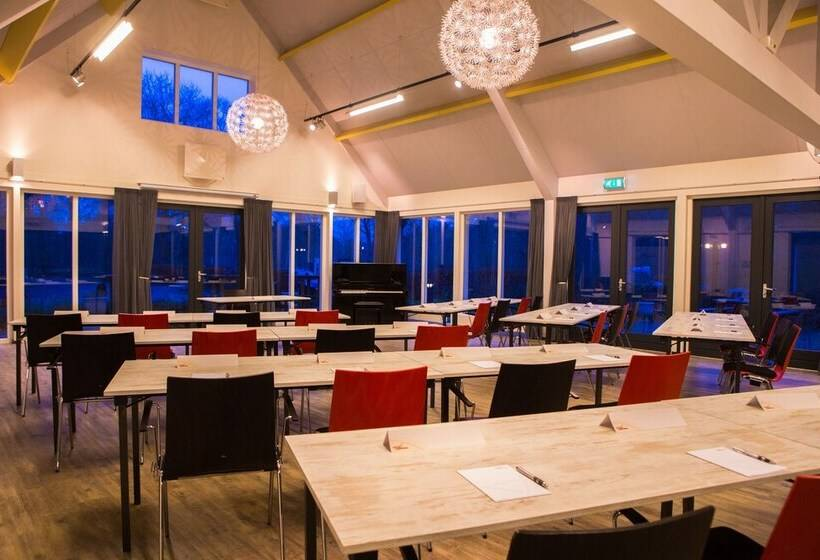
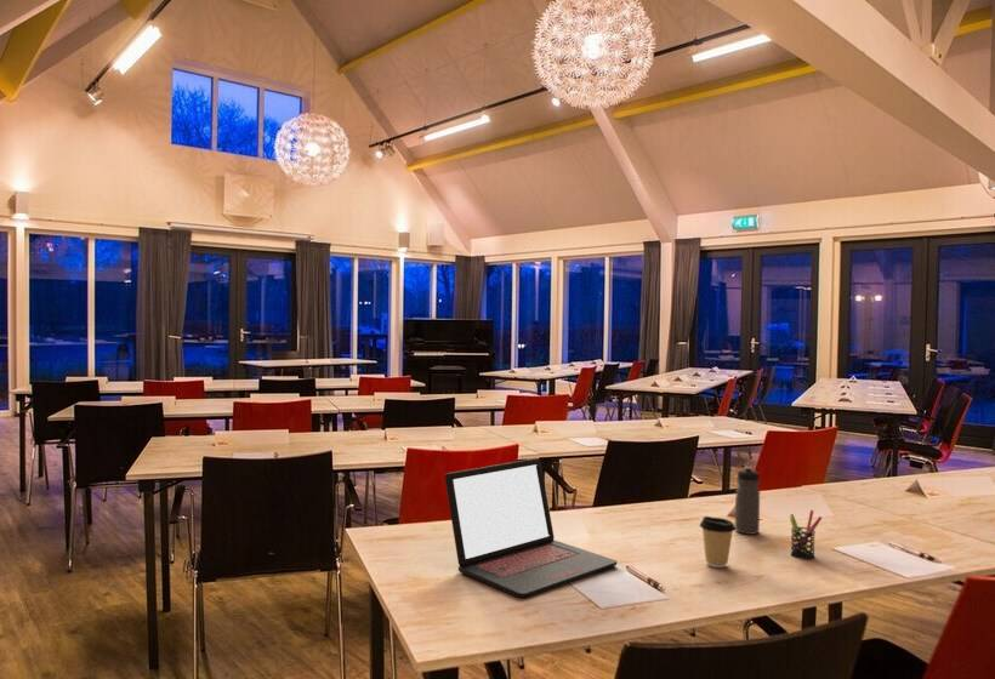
+ pen holder (802, 532)
+ coffee cup (716, 541)
+ water bottle (747, 498)
+ laptop (531, 520)
